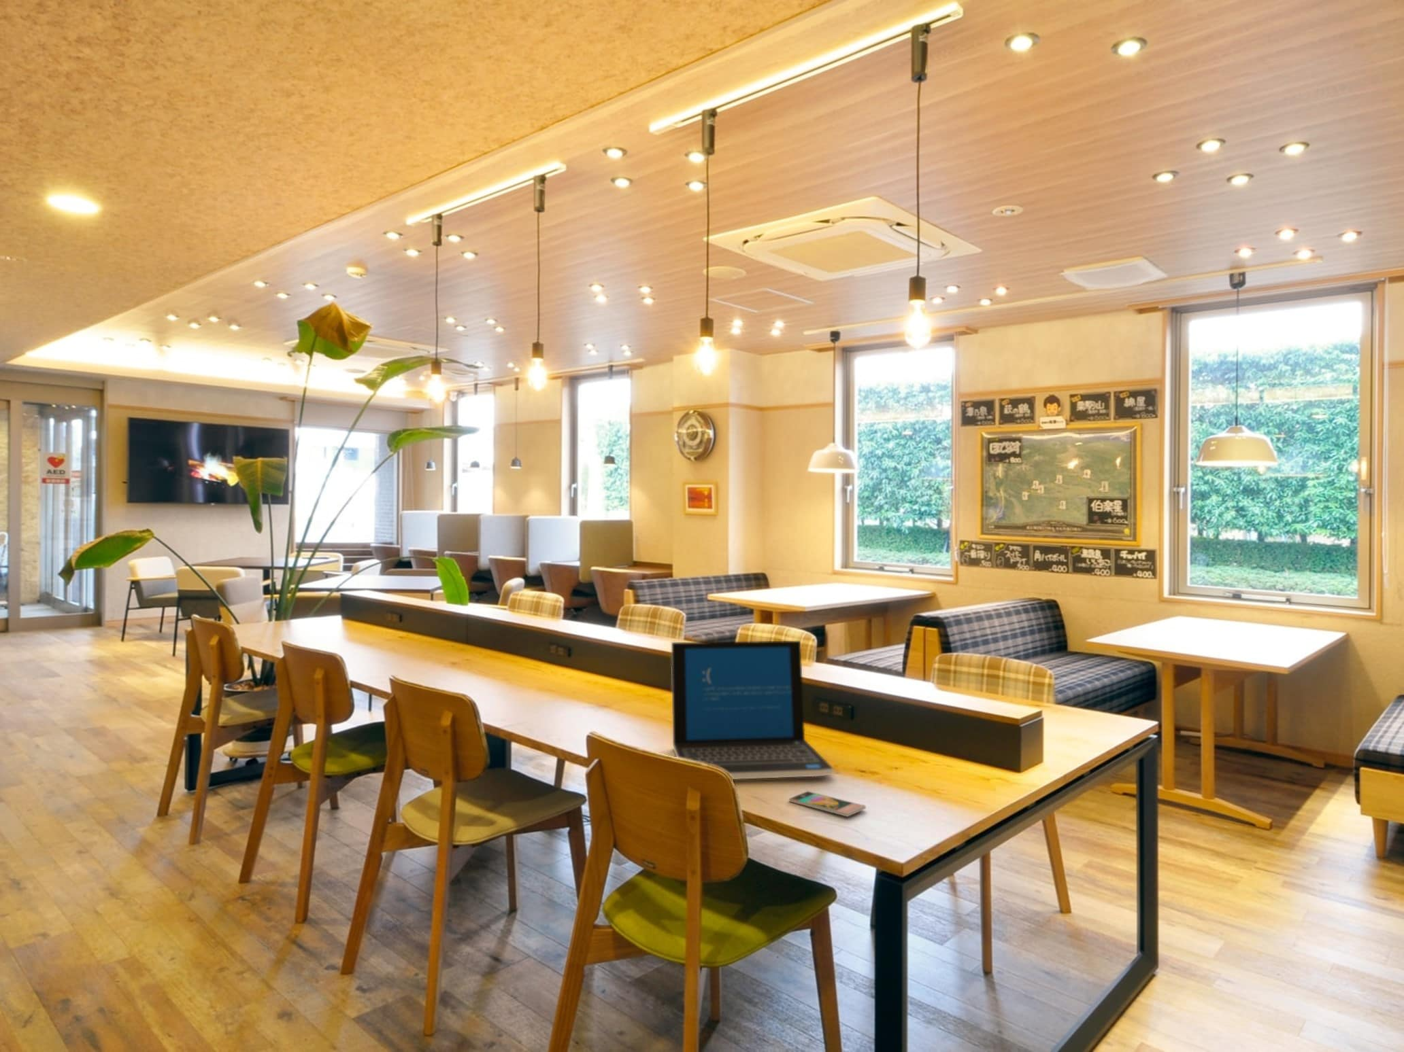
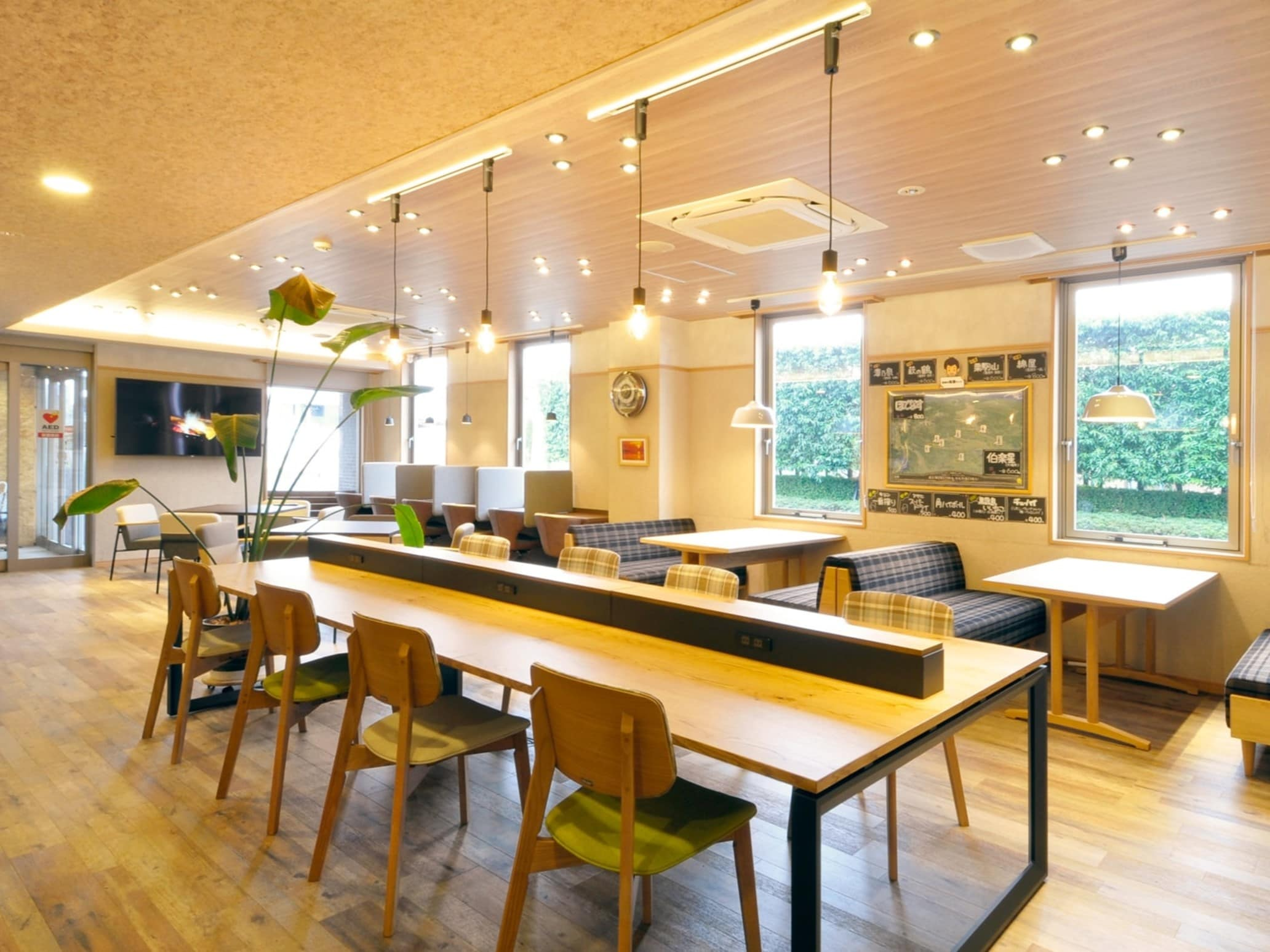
- smartphone (827, 803)
- laptop (747, 705)
